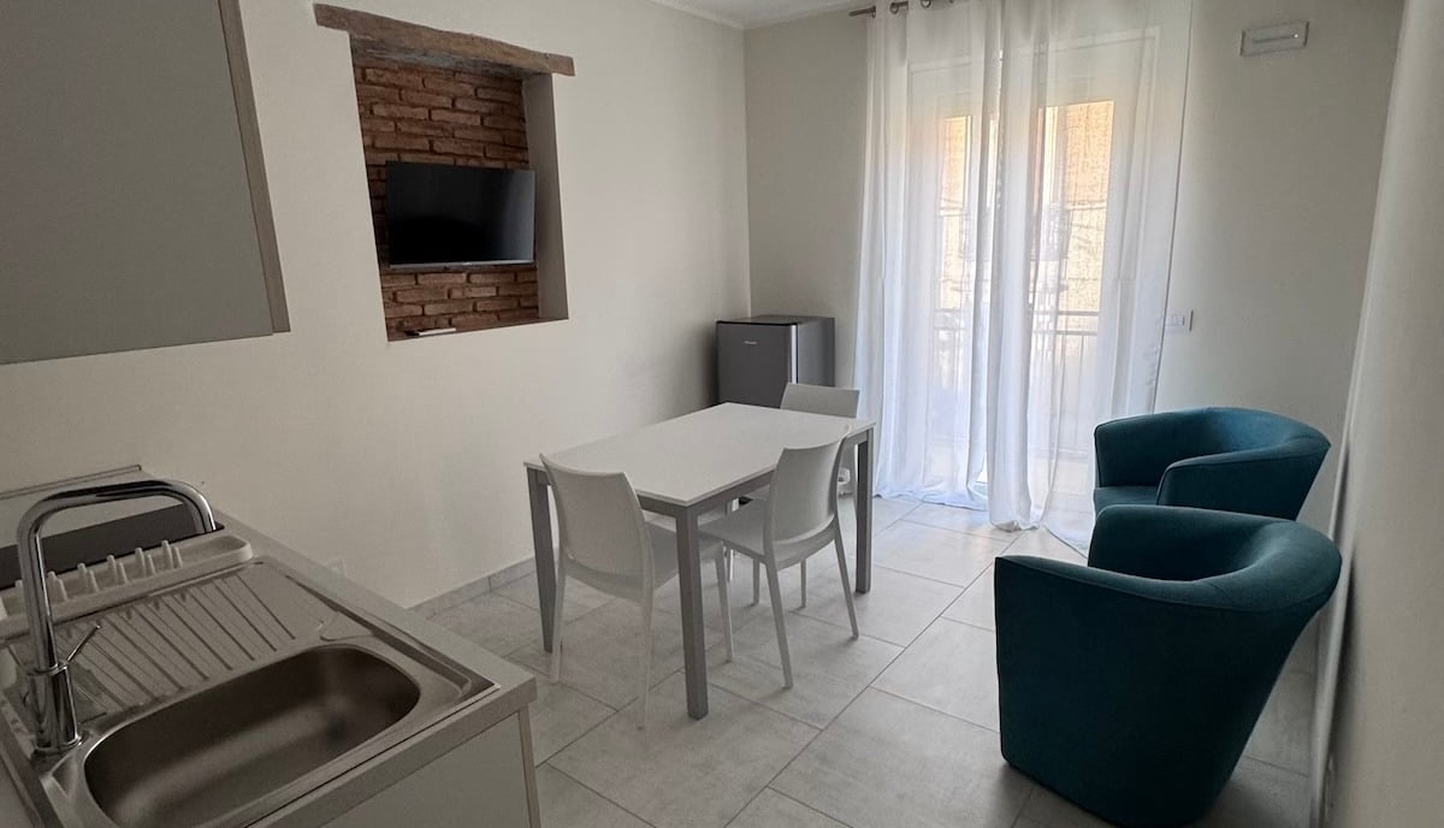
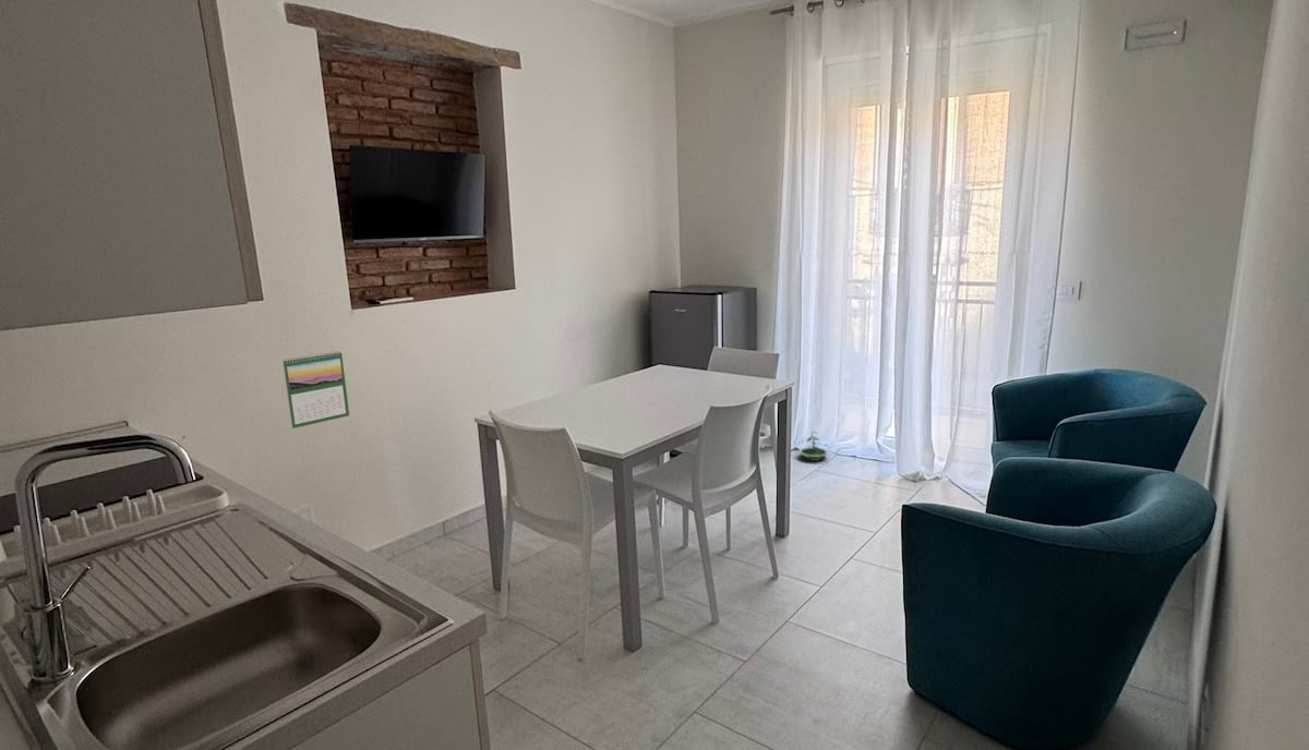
+ calendar (316, 387)
+ terrarium (813, 436)
